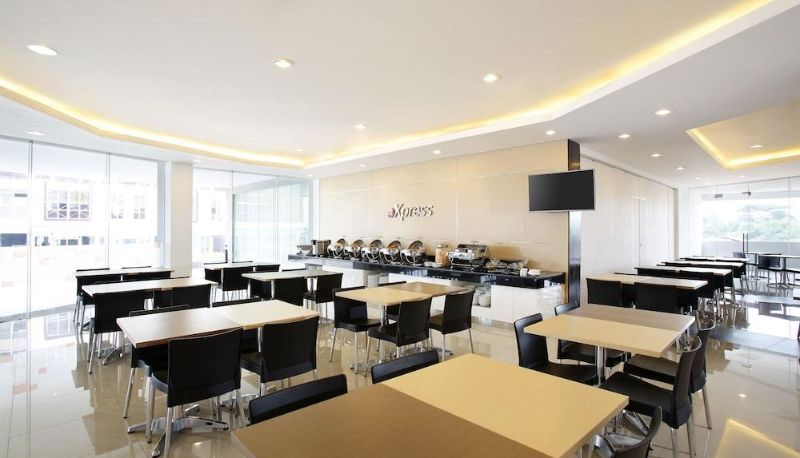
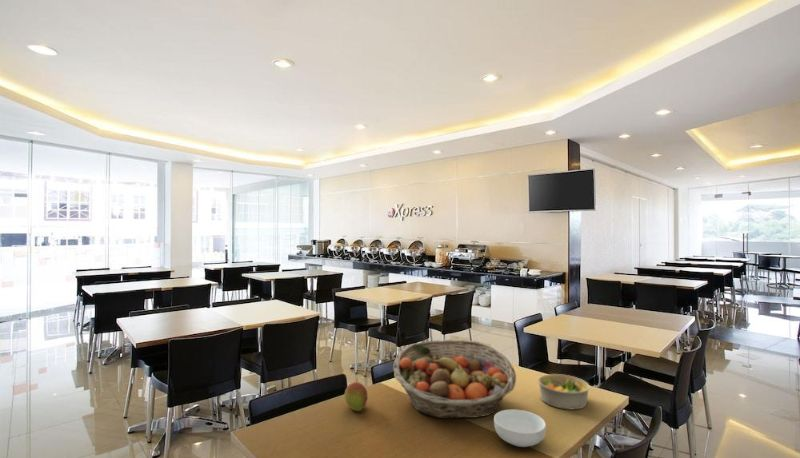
+ bowl (563, 390)
+ cereal bowl (519, 430)
+ fruit basket (453, 376)
+ fruit (356, 395)
